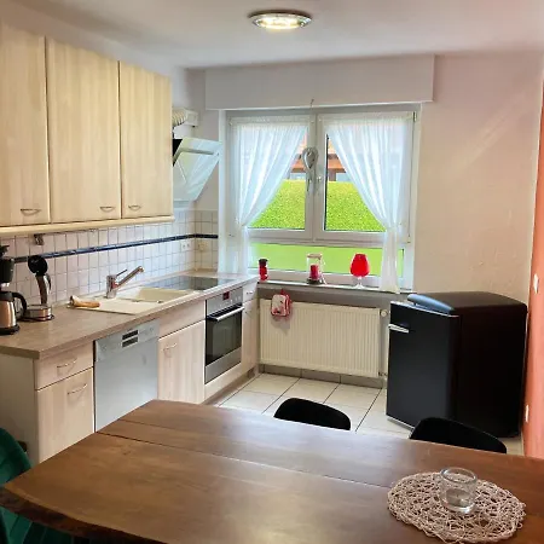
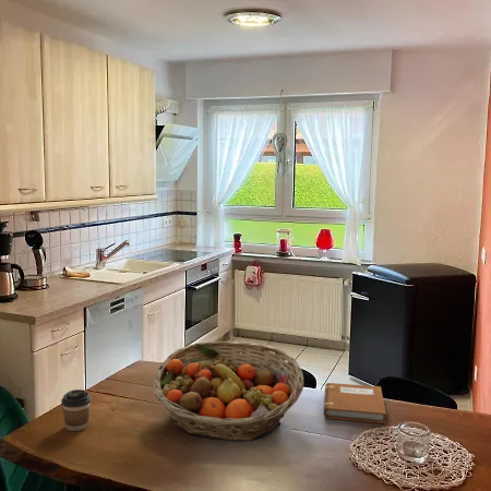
+ fruit basket (227, 388)
+ coffee cup (76, 408)
+ notebook (352, 400)
